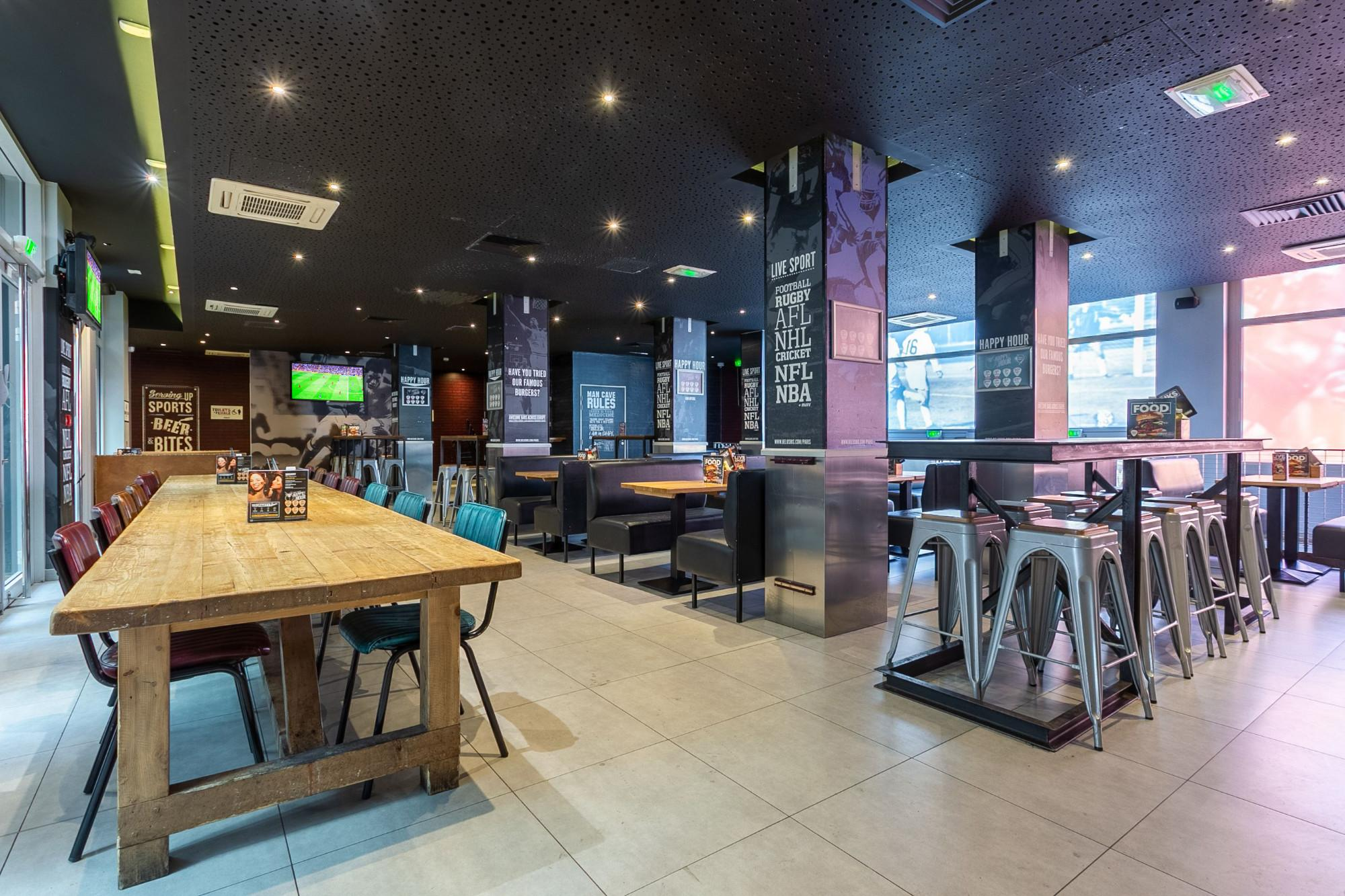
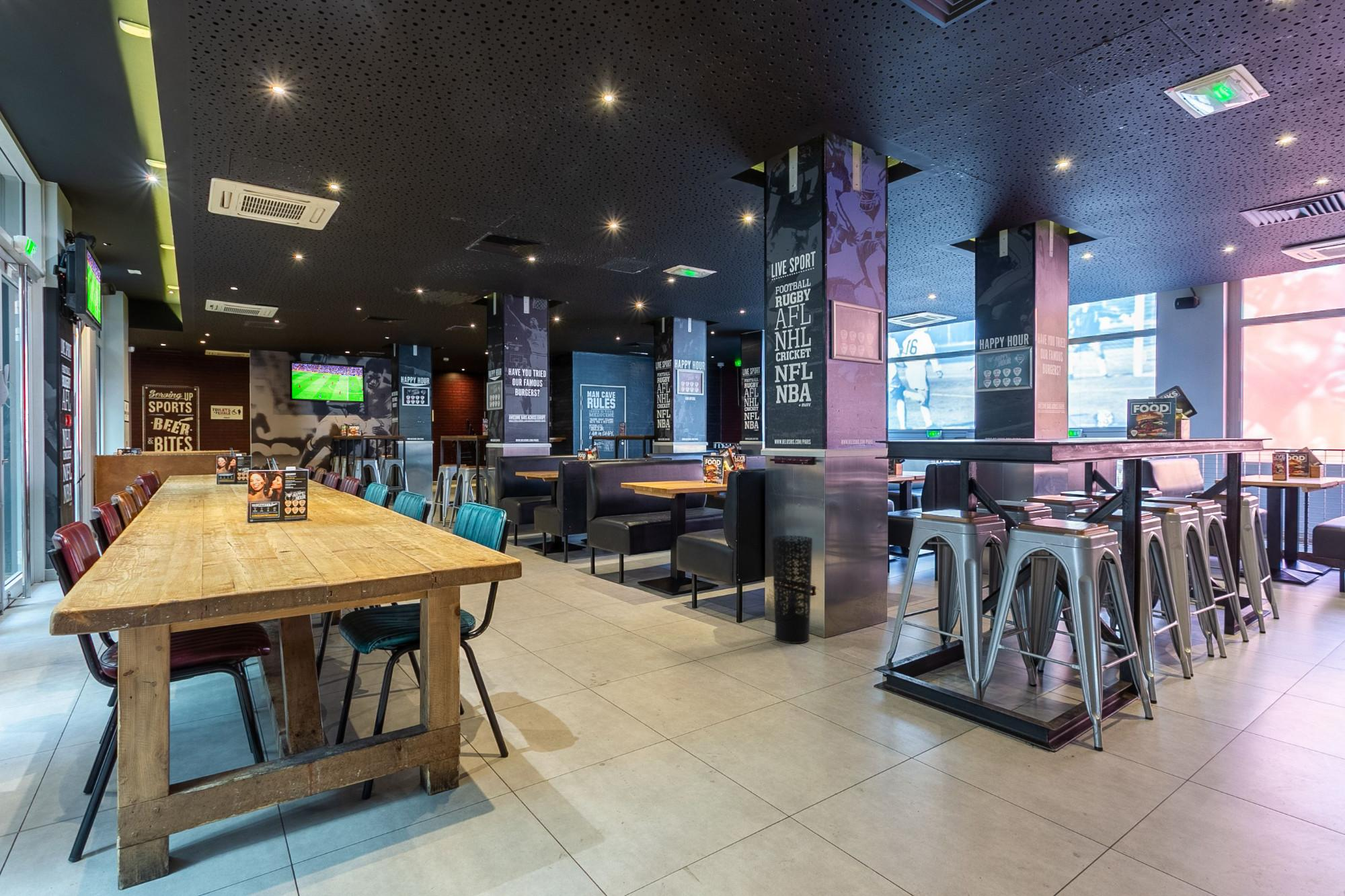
+ umbrella stand (792, 588)
